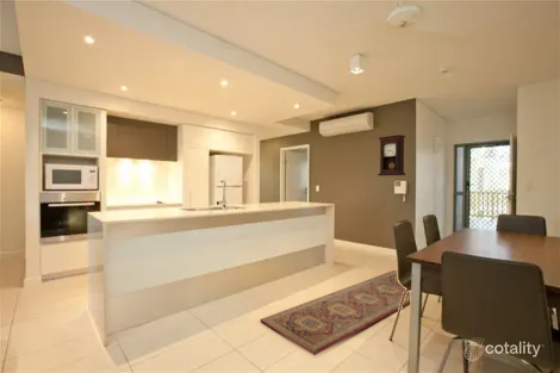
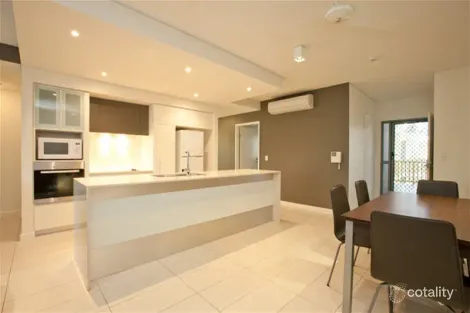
- rug (367, 298)
- pendulum clock (391, 156)
